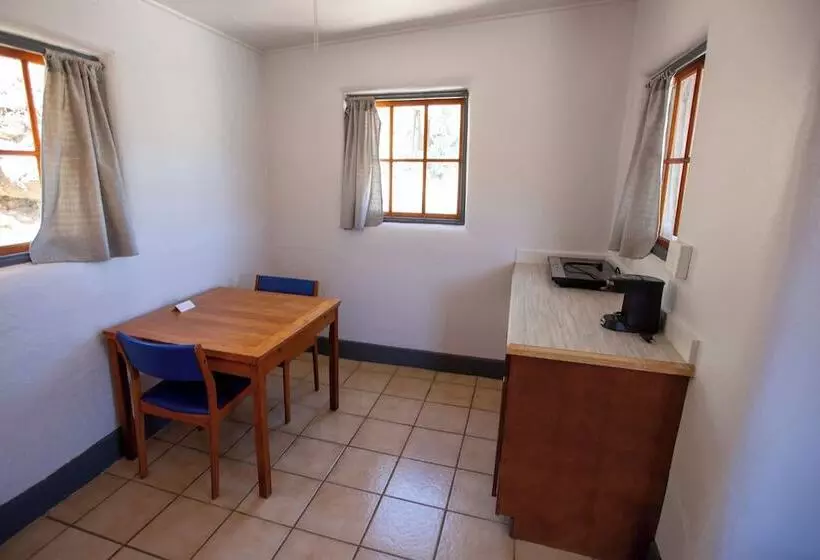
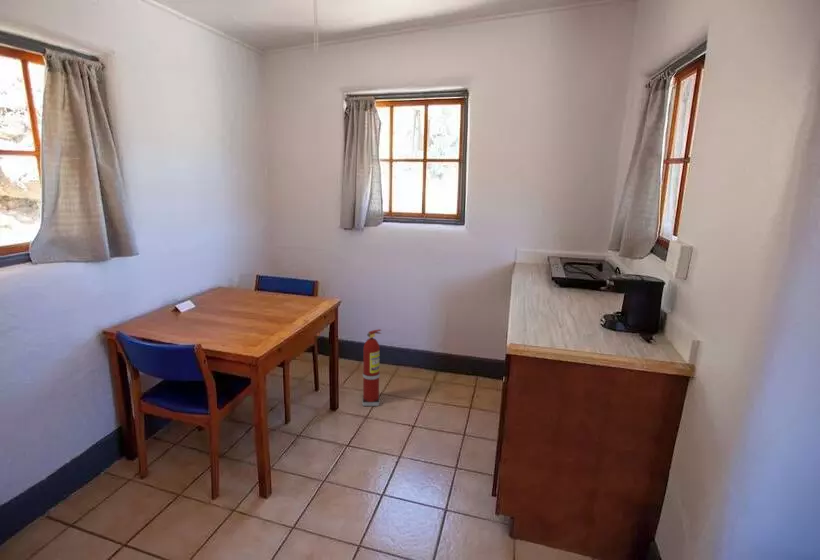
+ fire extinguisher (371, 367)
